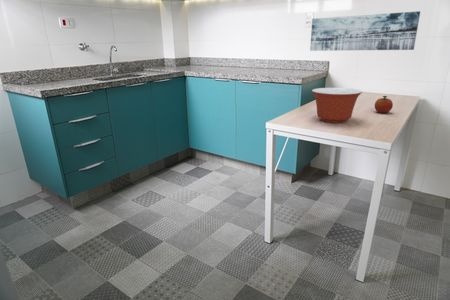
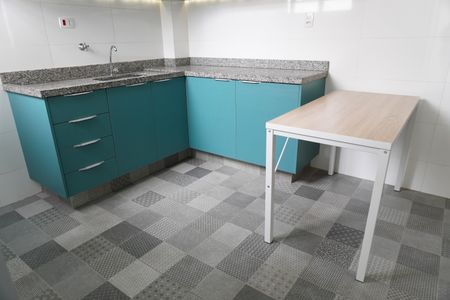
- wall art (359, 33)
- fruit (383, 103)
- mixing bowl (334, 105)
